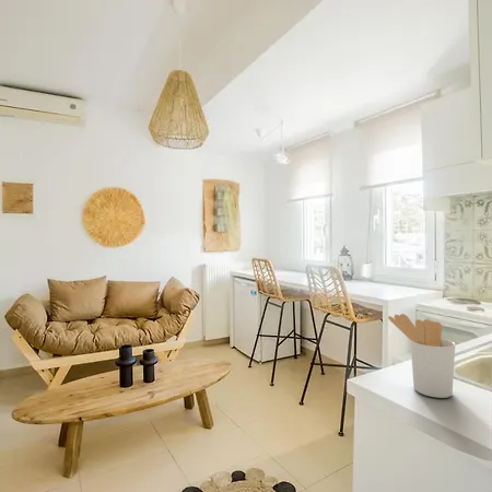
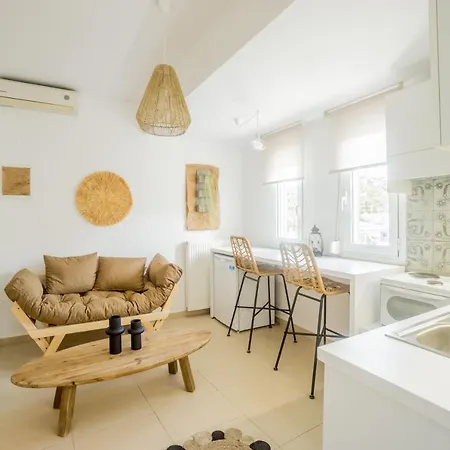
- utensil holder (421, 351)
